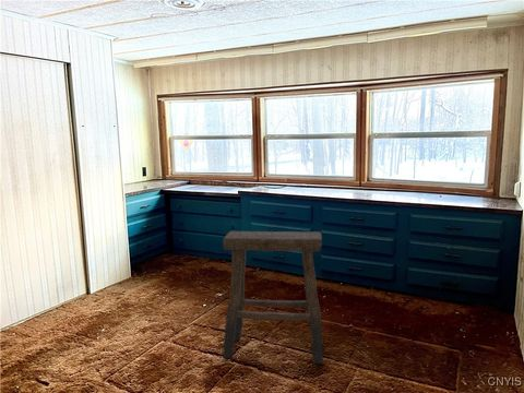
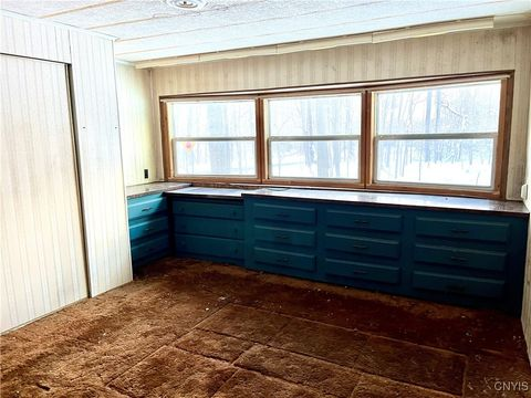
- stool (273, 300)
